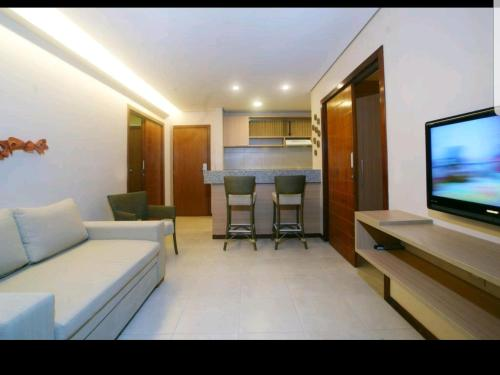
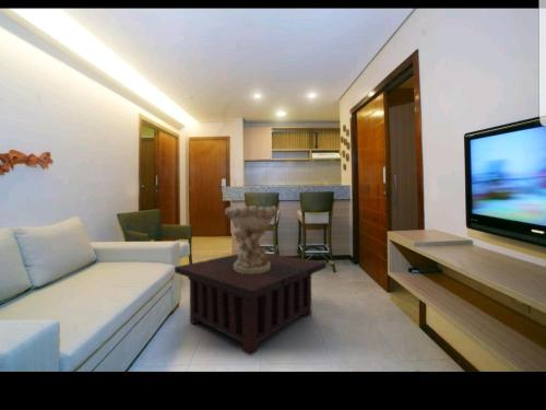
+ decorative bowl (251, 235)
+ coffee table (252, 291)
